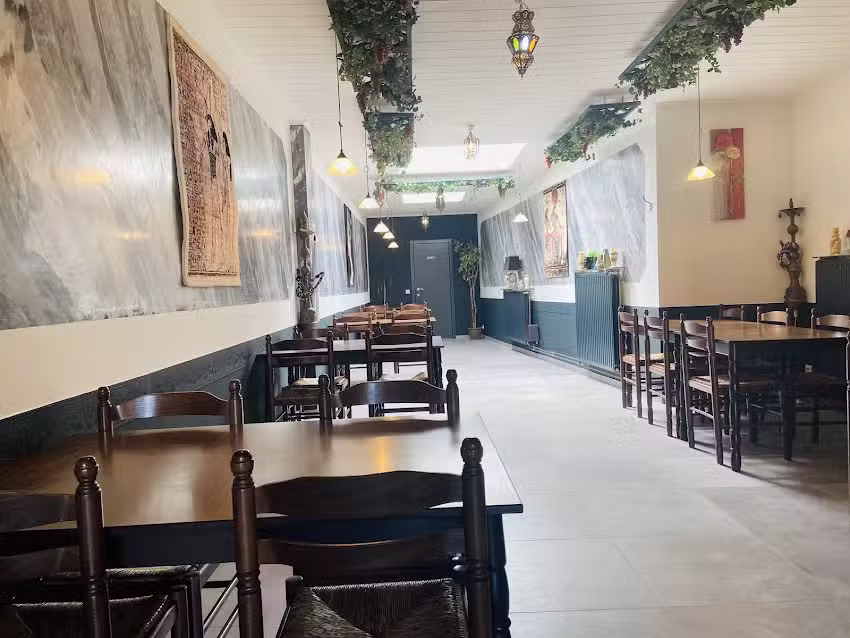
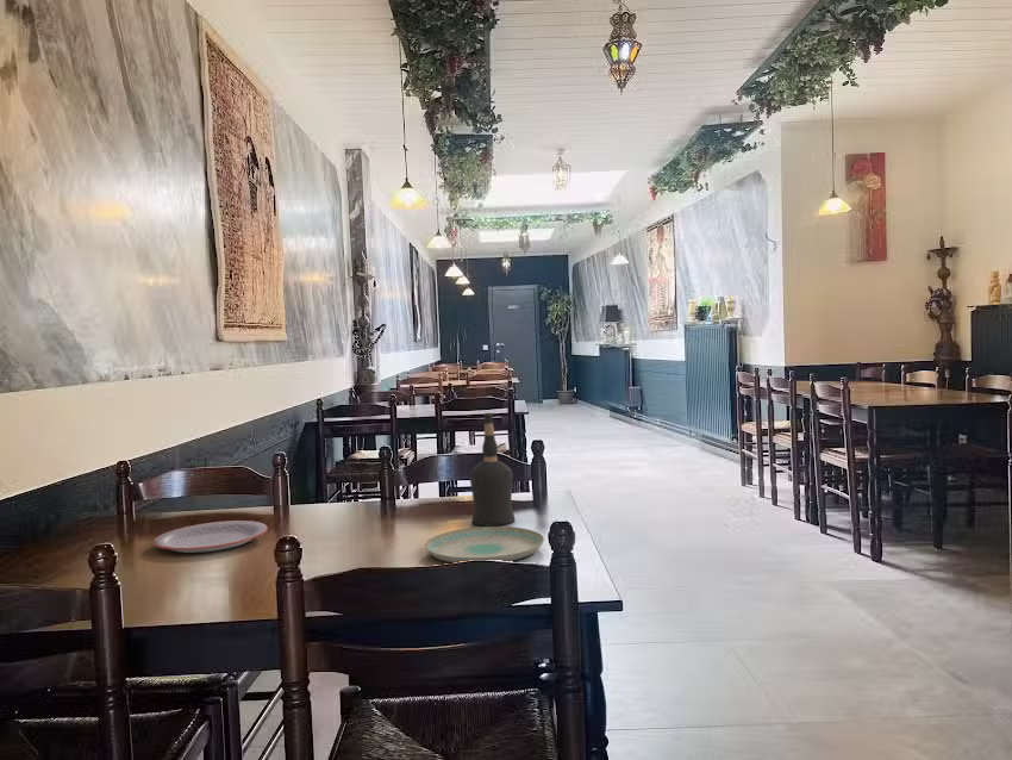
+ plate (212, 537)
+ plate (485, 544)
+ liquor bottle (491, 467)
